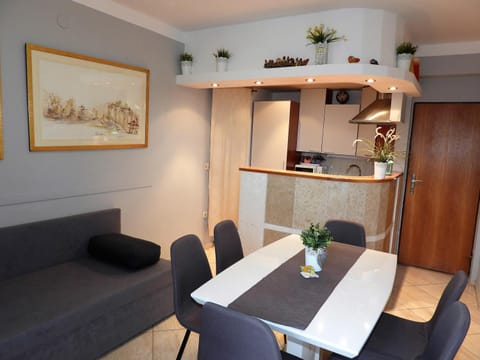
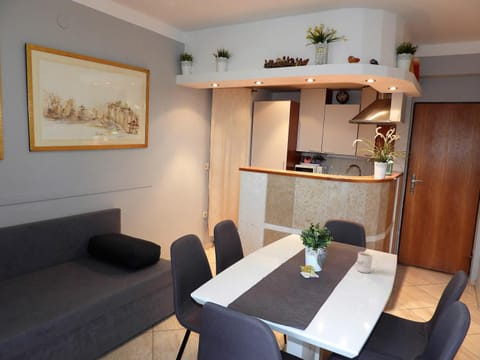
+ mug (367, 262)
